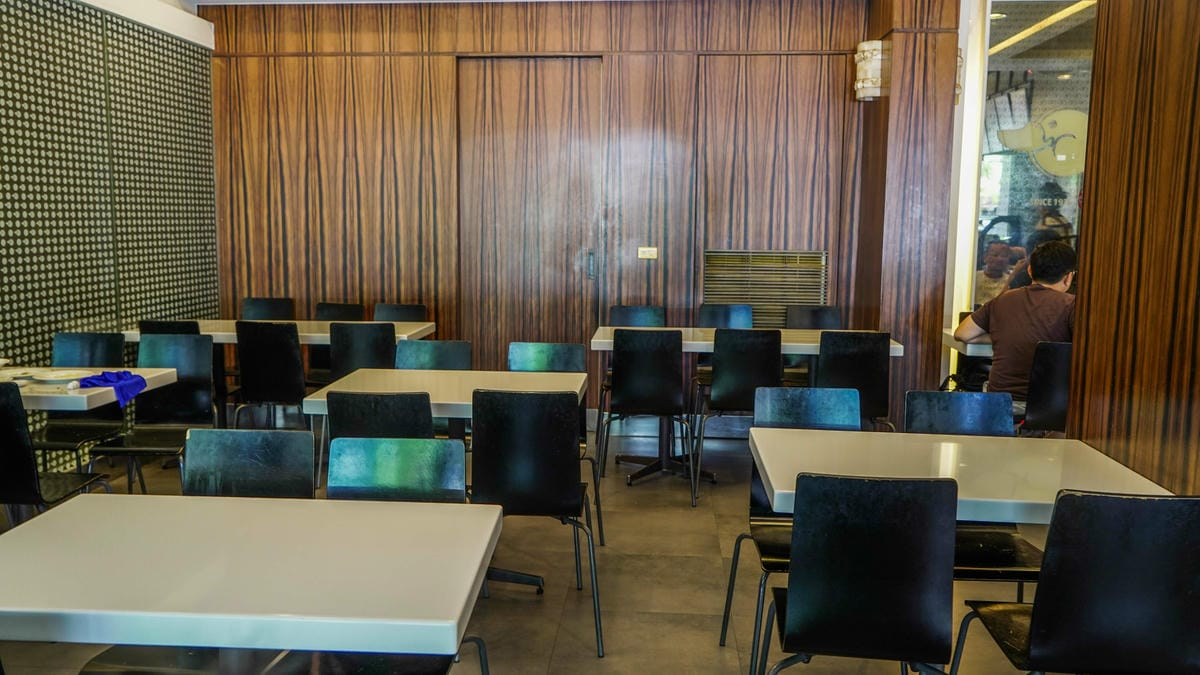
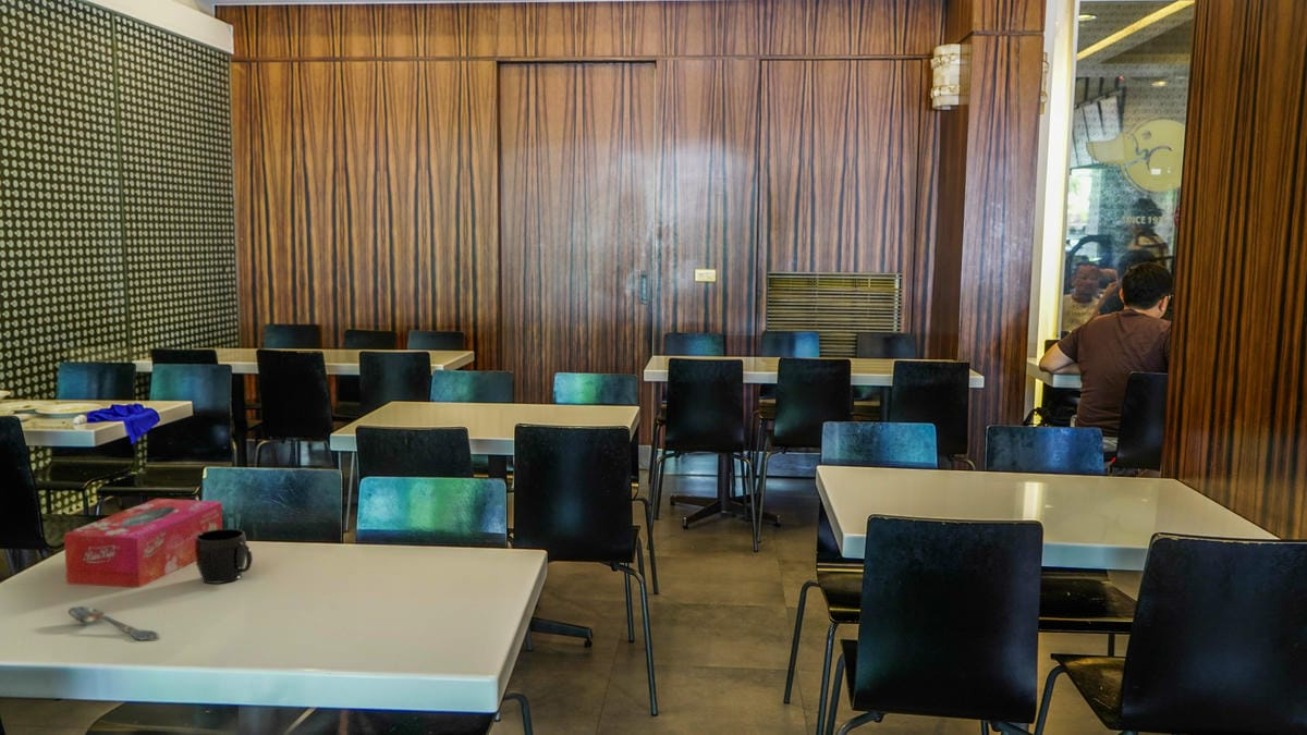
+ spoon (113, 623)
+ mug (224, 556)
+ tissue box (148, 540)
